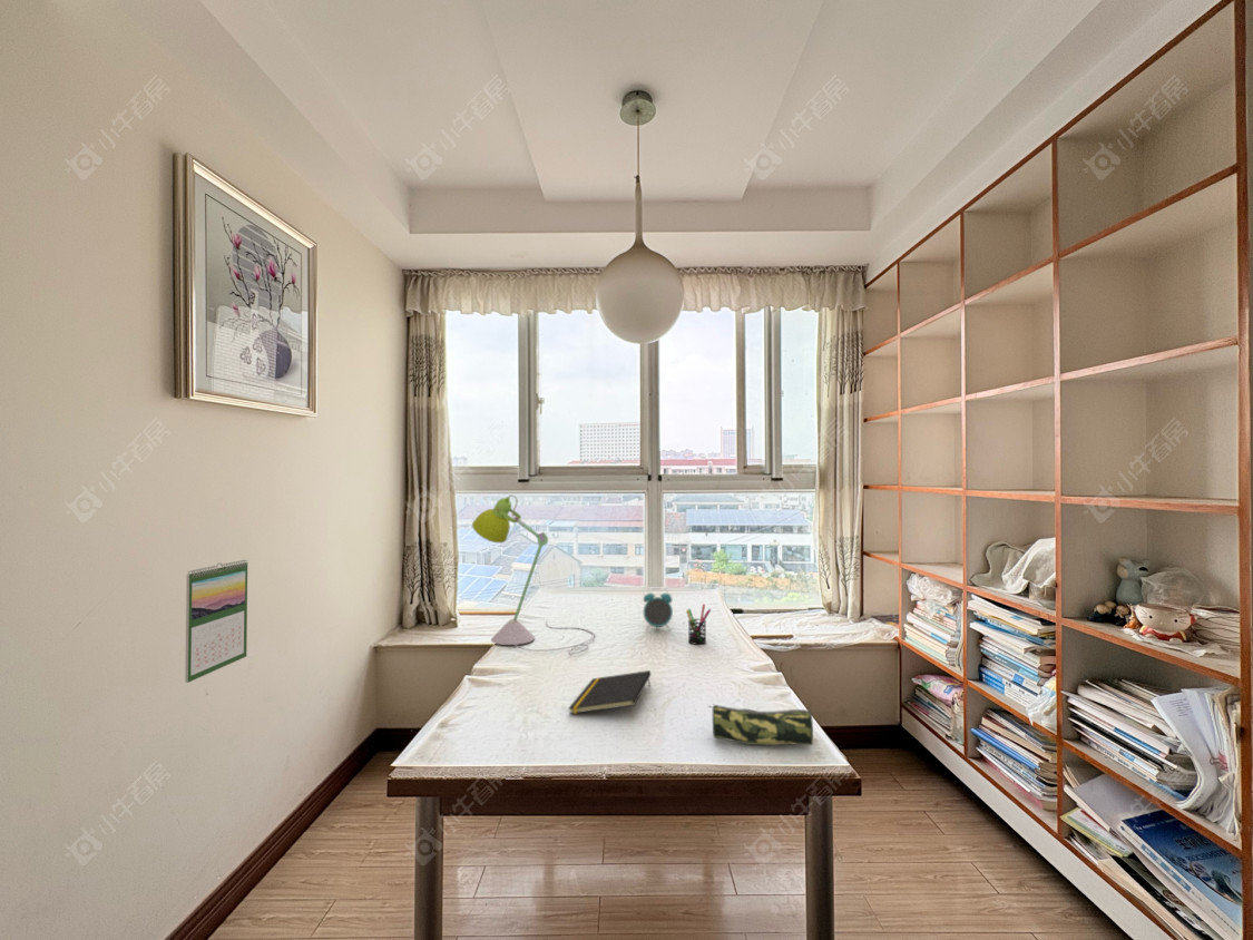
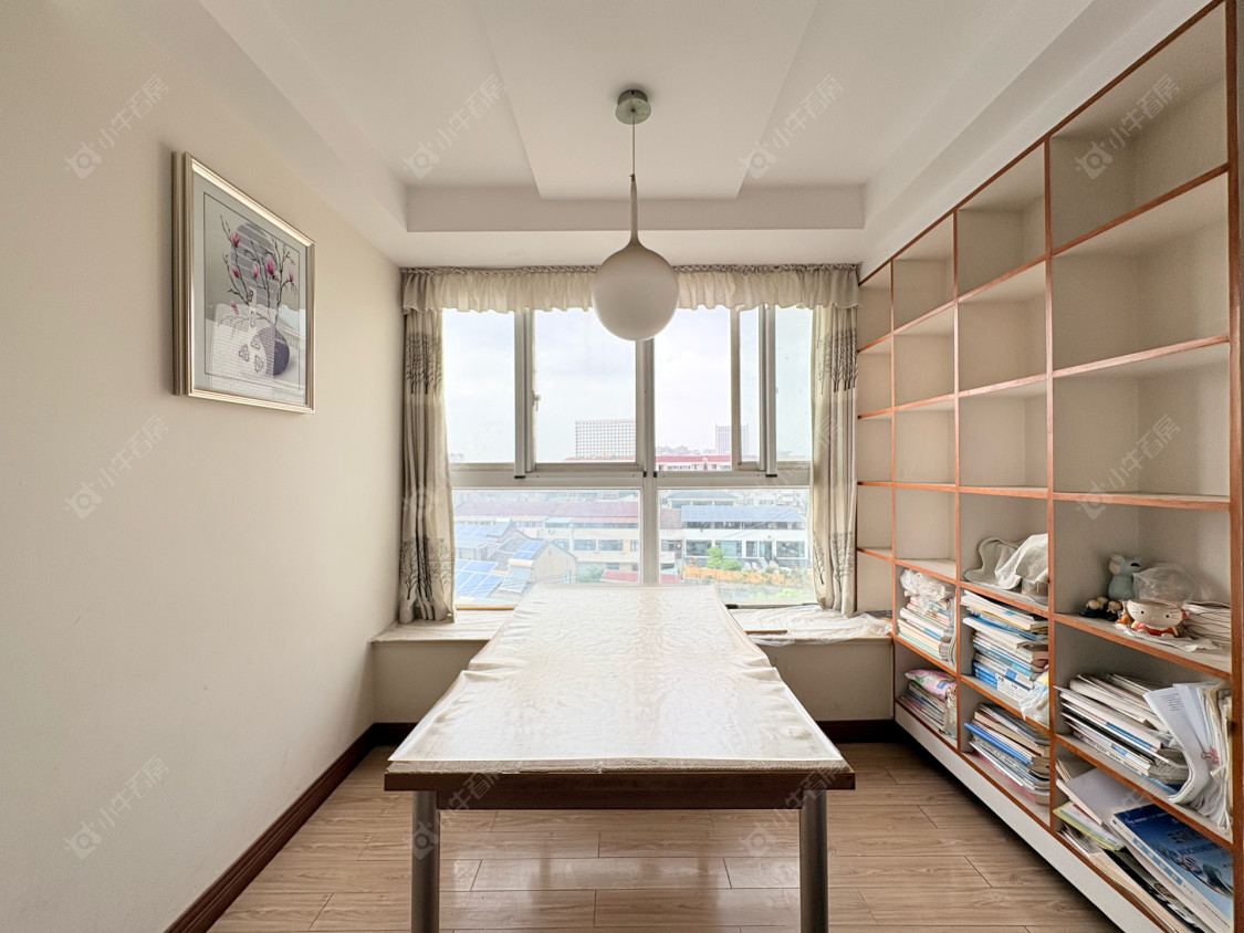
- calendar (218, 615)
- alarm clock (657, 608)
- notepad (611, 691)
- pencil case (758, 725)
- pen holder (696, 623)
- desk lamp (536, 562)
